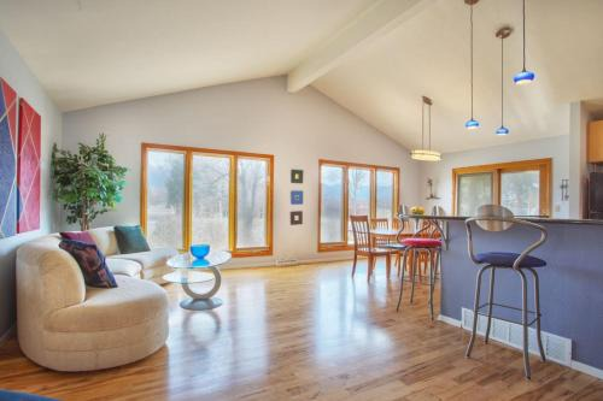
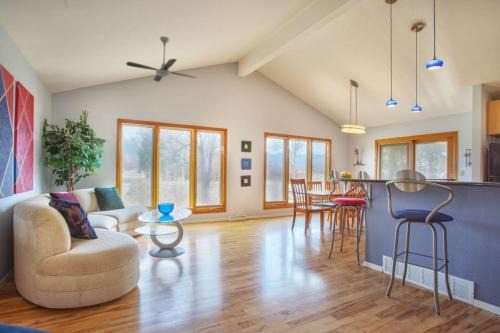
+ ceiling fan (163, 56)
